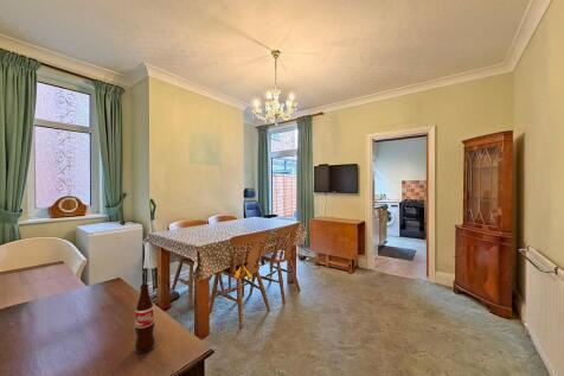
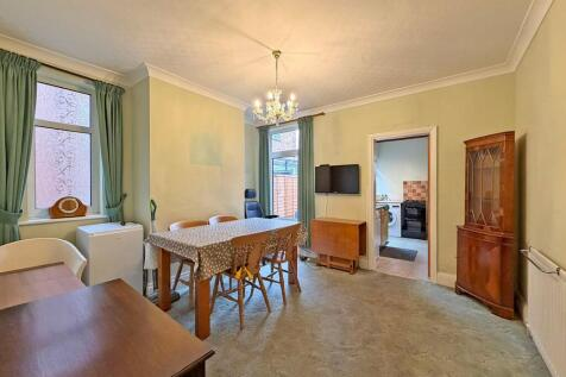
- bottle (145, 317)
